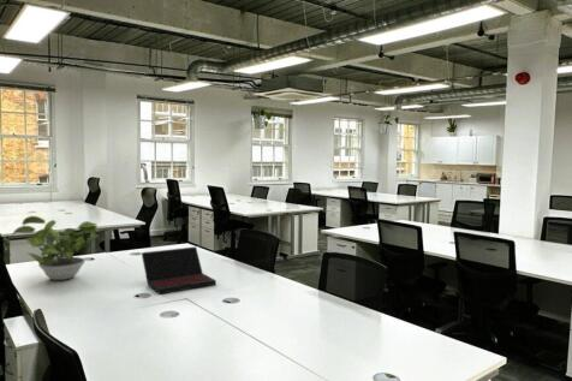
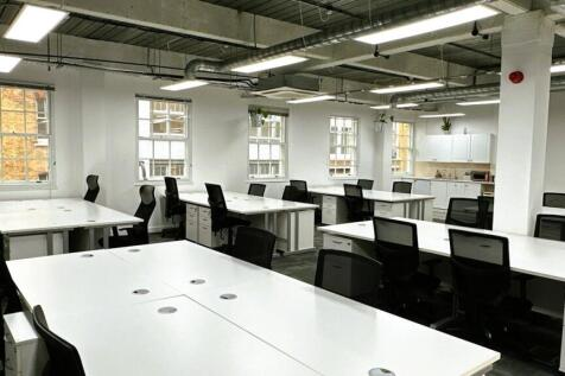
- laptop (178, 268)
- potted plant (58, 246)
